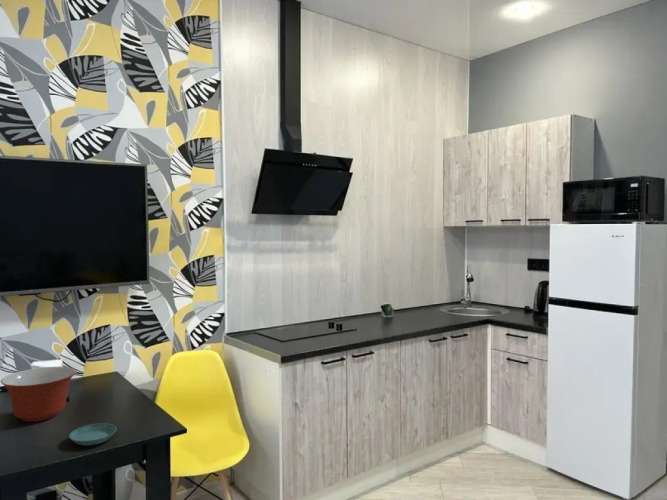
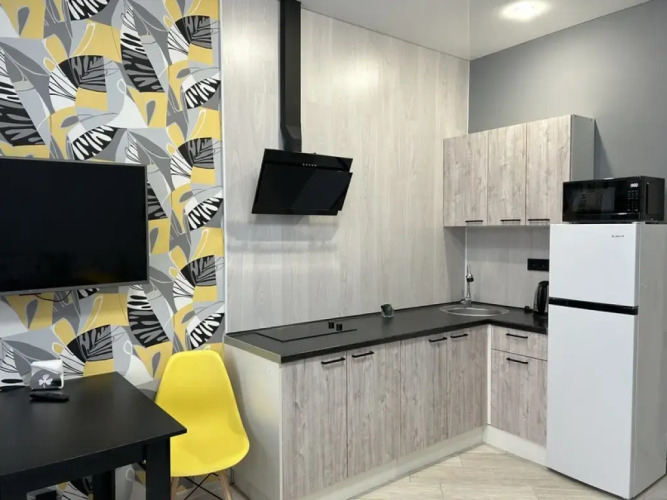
- saucer (93, 435)
- mixing bowl (39, 395)
